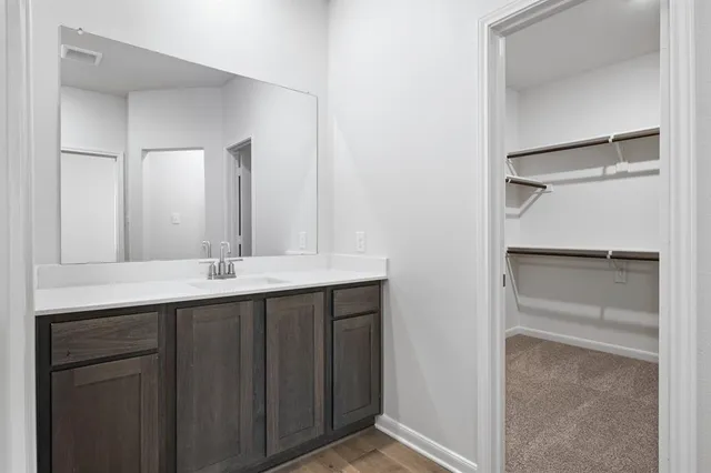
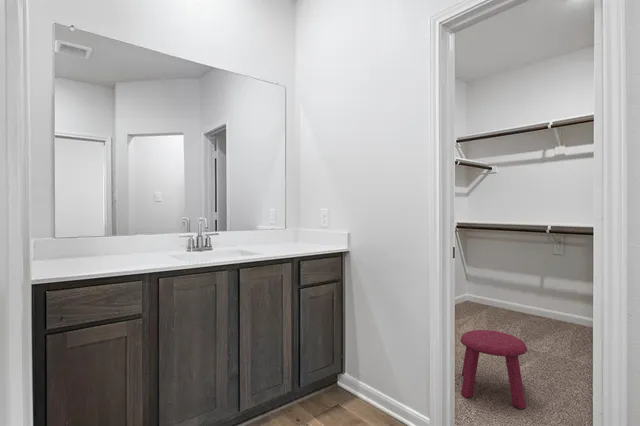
+ stool (496, 355)
